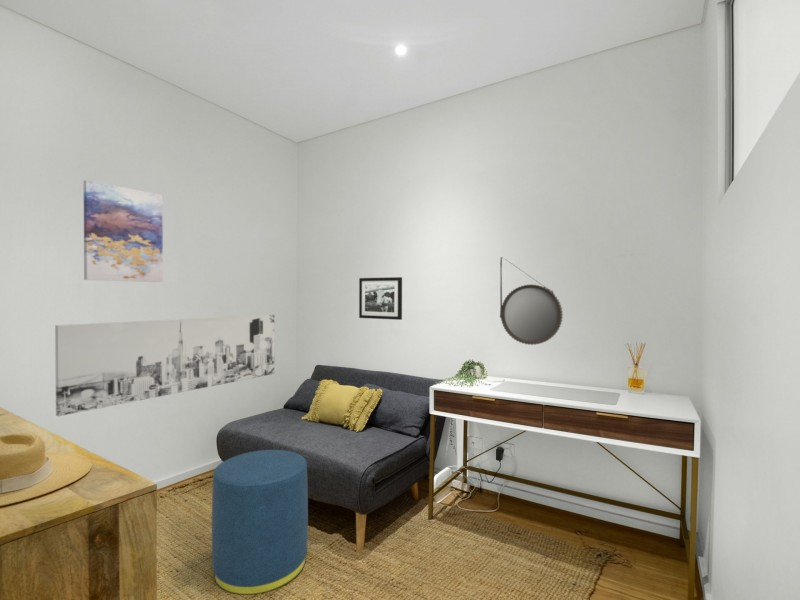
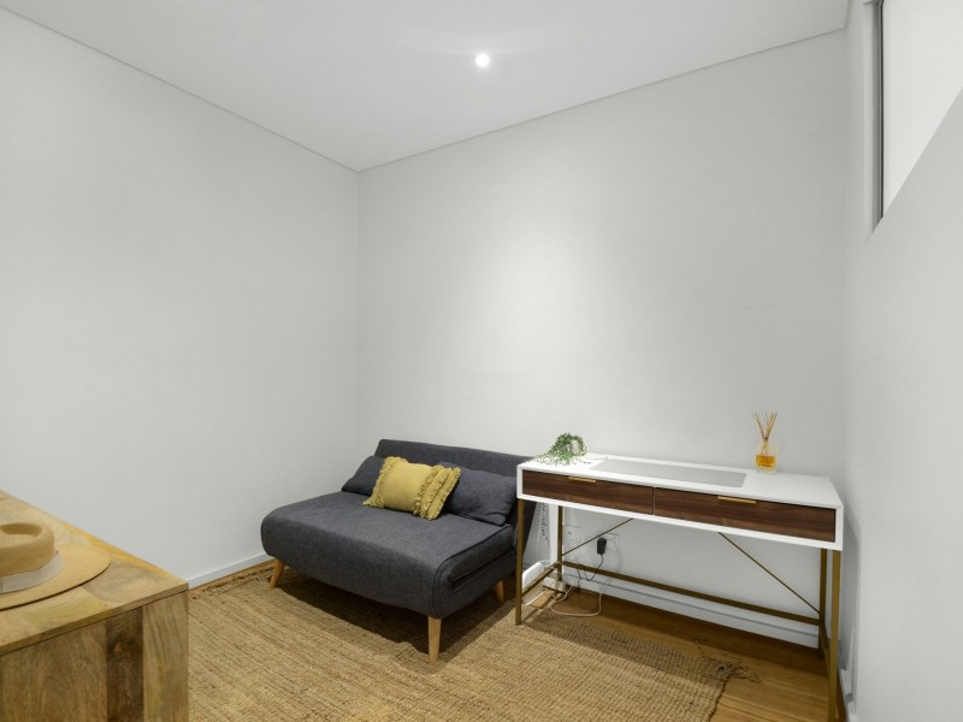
- picture frame (380, 298)
- wall art (125, 234)
- wall art (187, 354)
- home mirror (530, 300)
- ottoman (261, 514)
